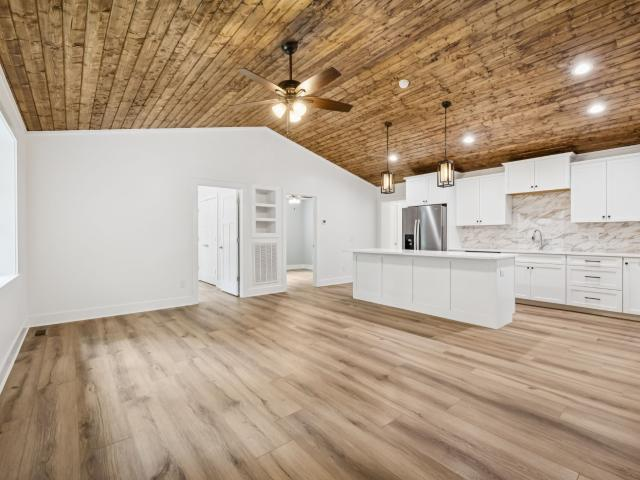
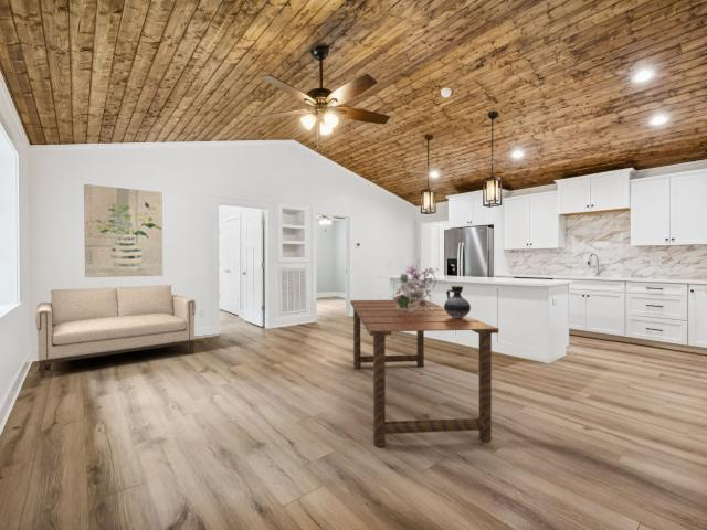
+ ceramic jug (456, 301)
+ wall art (125, 232)
+ bouquet (413, 283)
+ sofa (119, 322)
+ dining table (404, 354)
